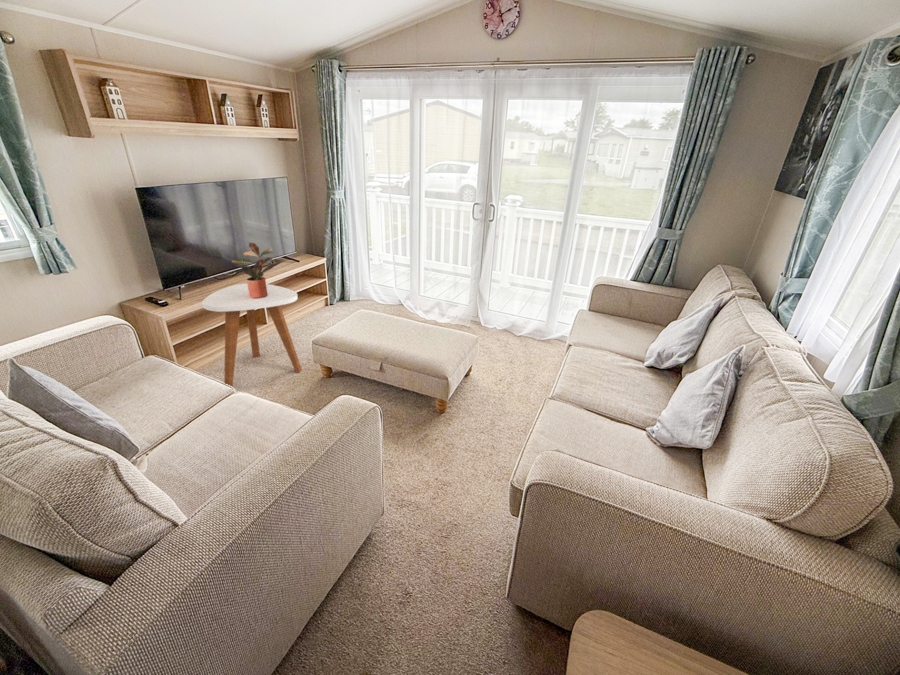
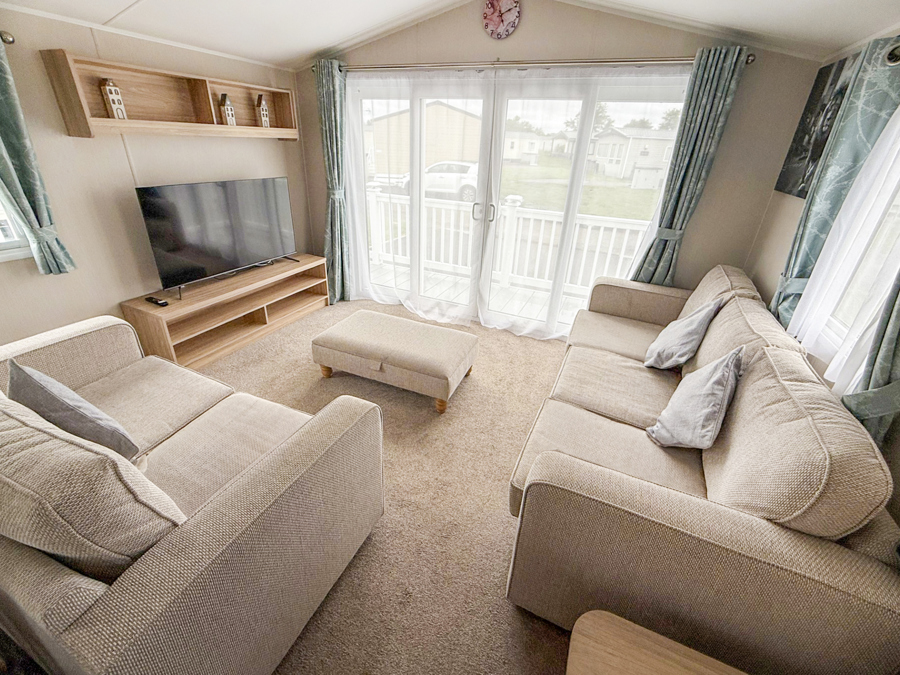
- side table (256, 332)
- potted plant (258, 267)
